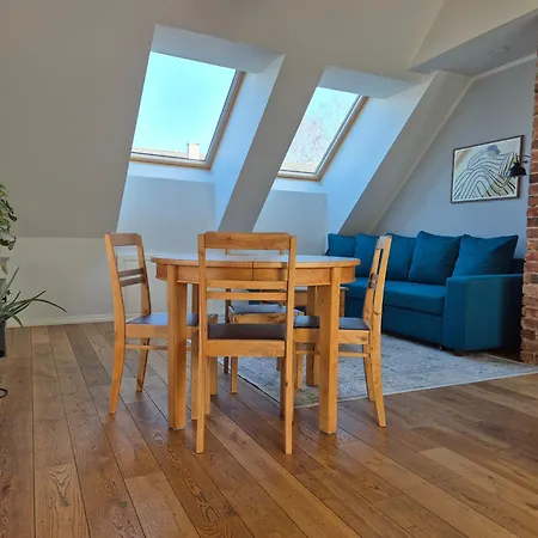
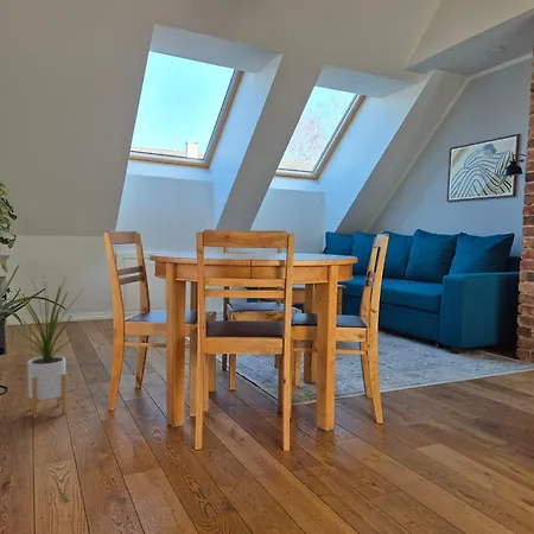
+ house plant (45, 343)
